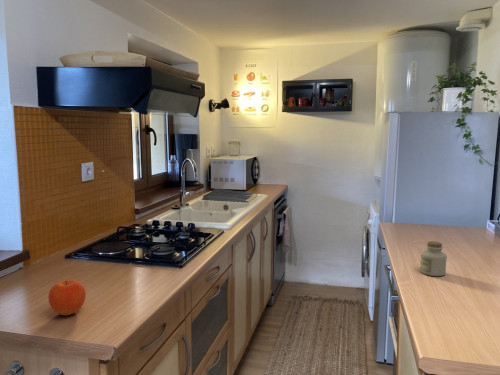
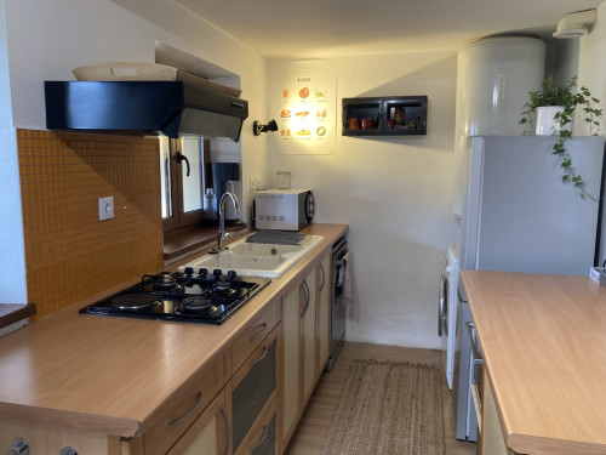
- fruit (67, 297)
- jar (433, 257)
